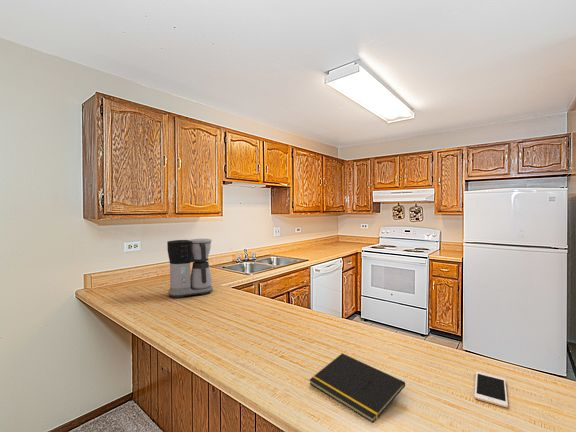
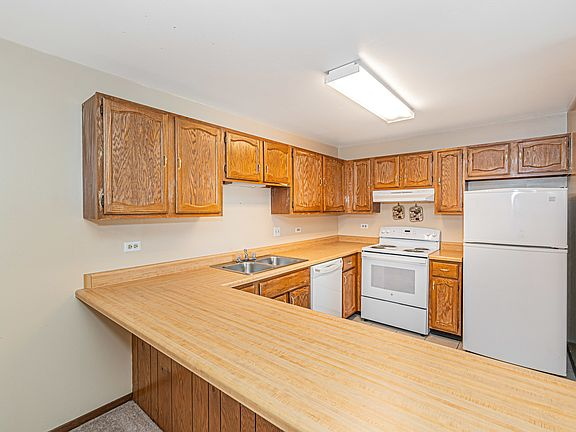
- notepad (355, 382)
- coffee maker (192, 266)
- cell phone (490, 387)
